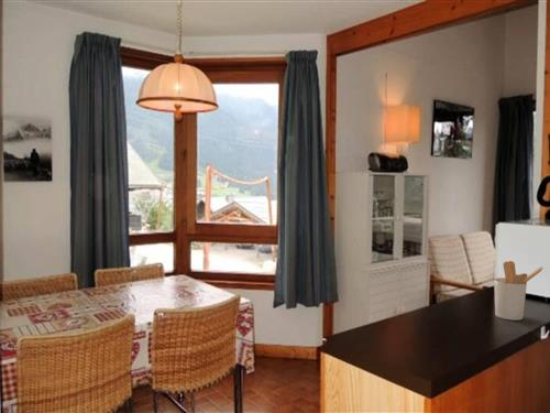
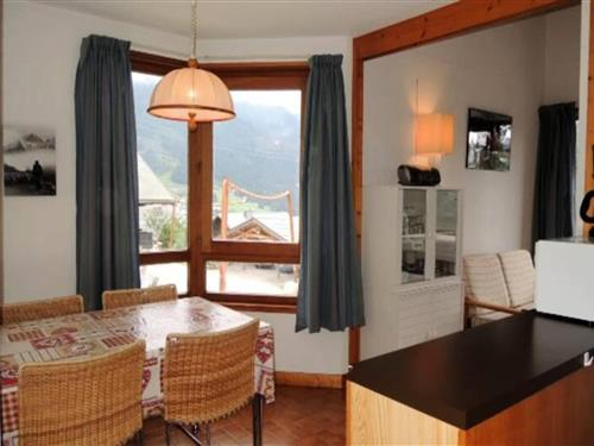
- utensil holder (518, 290)
